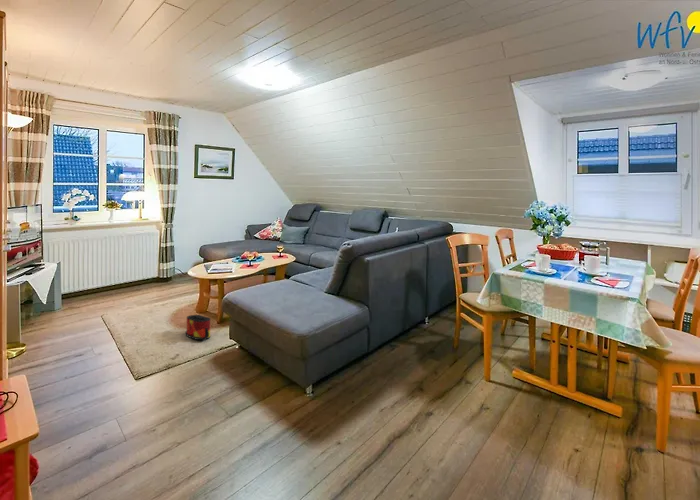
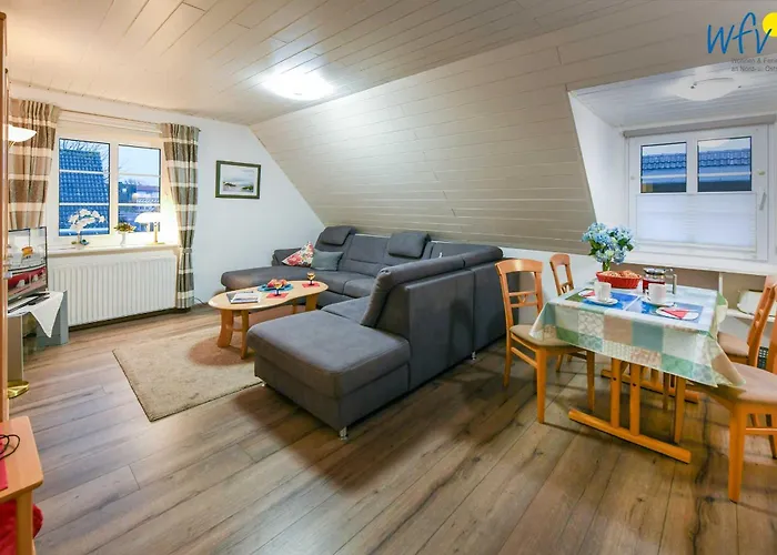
- bag (198, 326)
